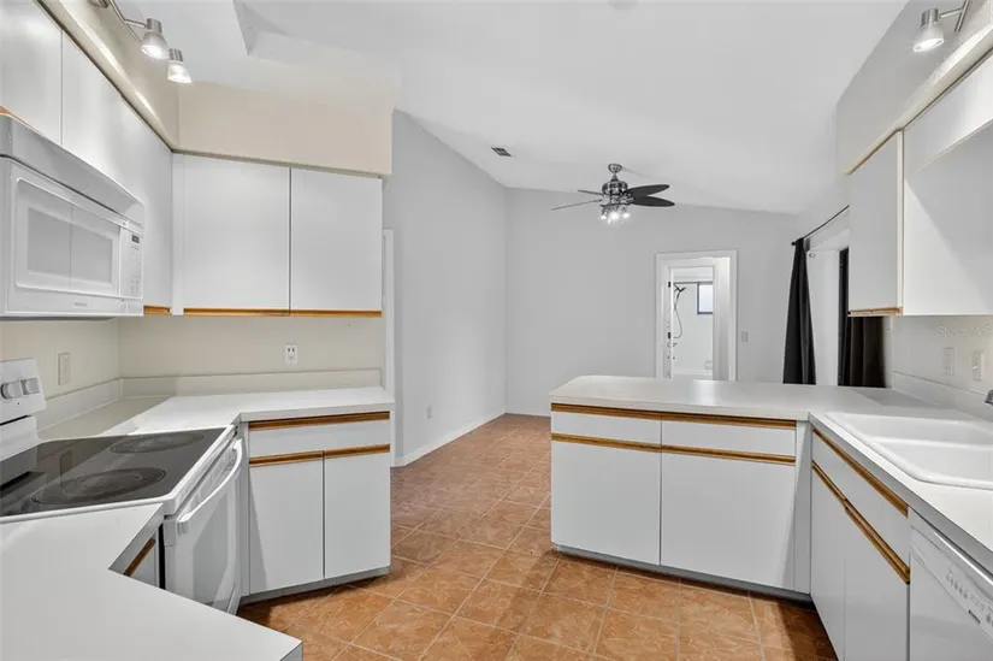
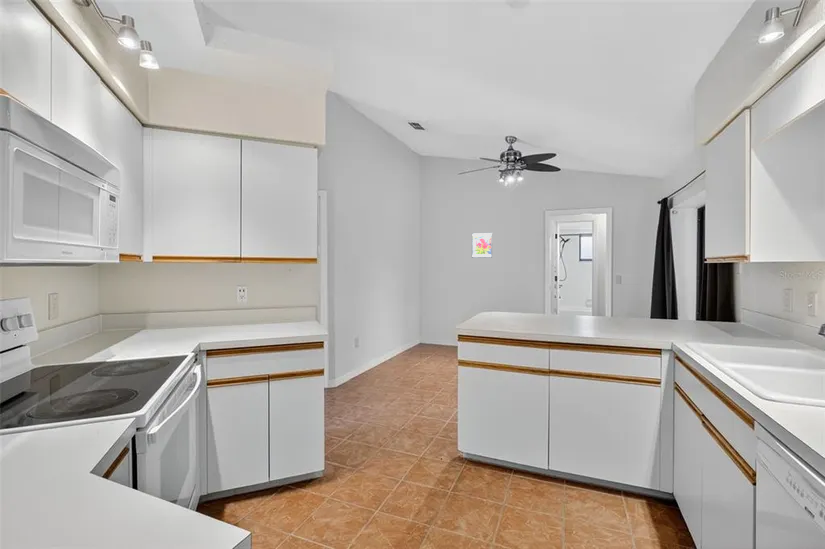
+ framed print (481, 245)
